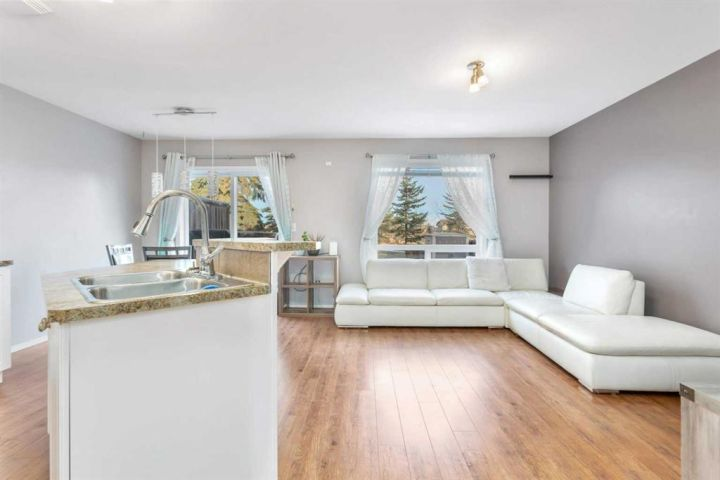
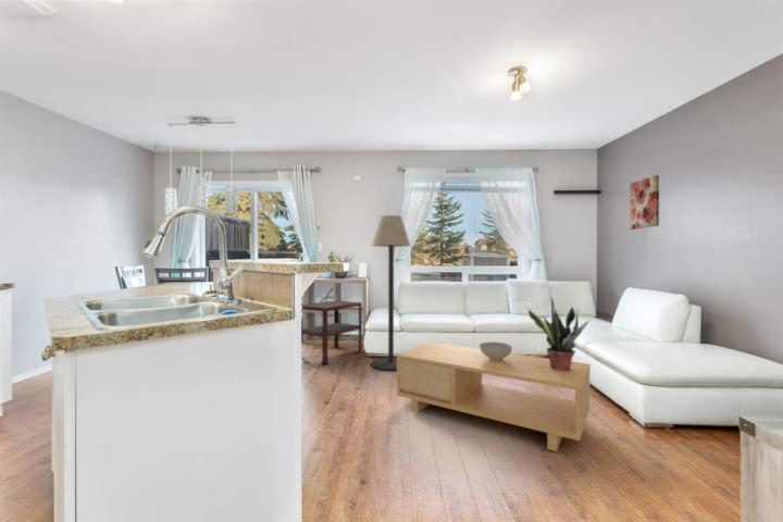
+ potted plant (557, 333)
+ side table (331, 330)
+ floor lamp (390, 290)
+ decorative bowl (495, 351)
+ coffee table (488, 387)
+ wall art (644, 203)
